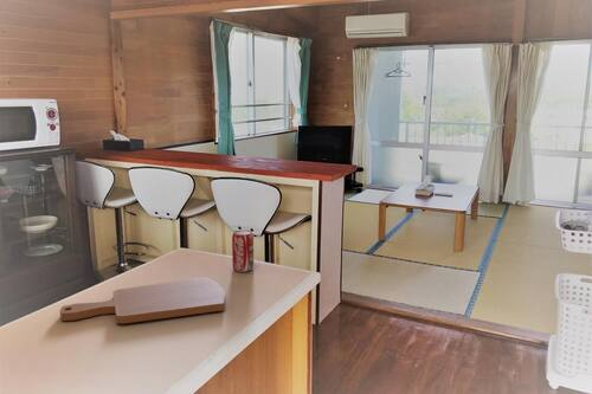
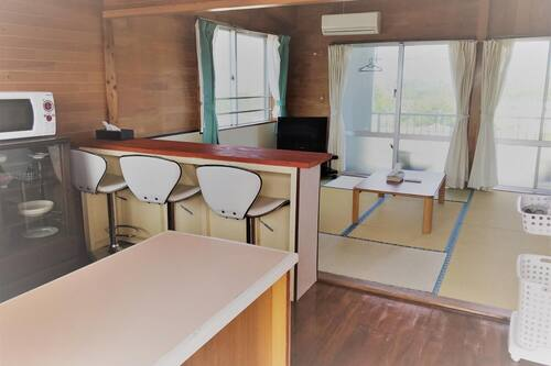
- cutting board (146, 302)
- beverage can (243, 250)
